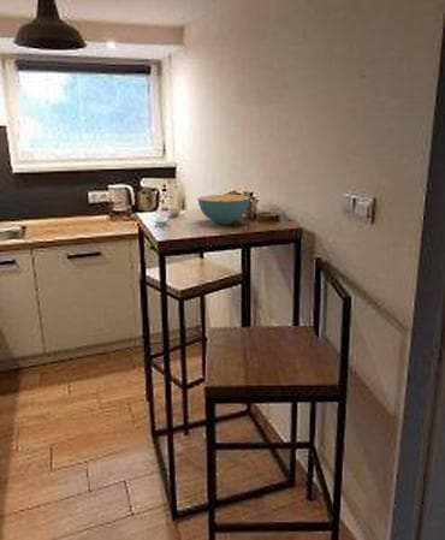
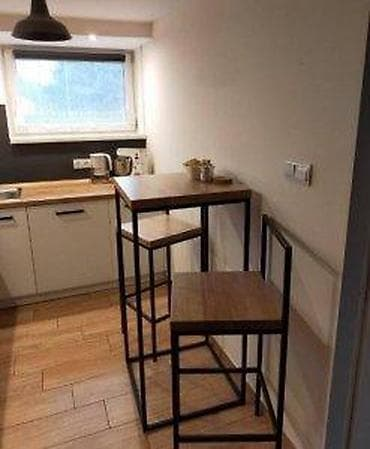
- spoon (168, 214)
- cereal bowl (224, 210)
